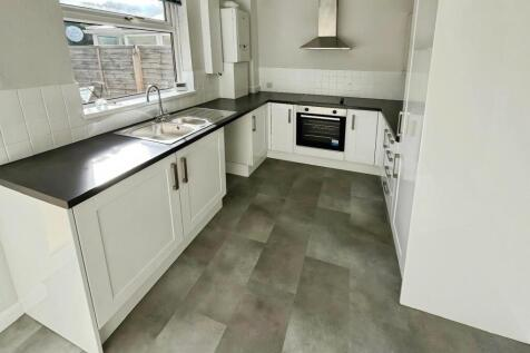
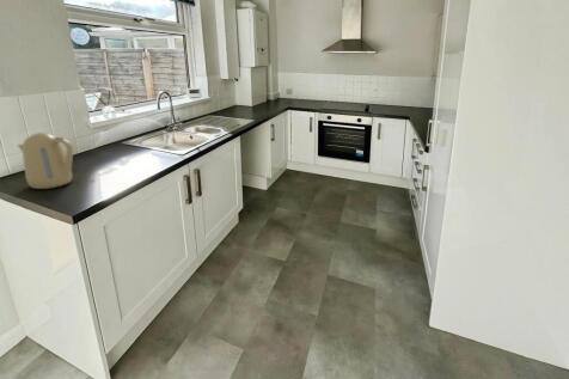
+ kettle (48, 159)
